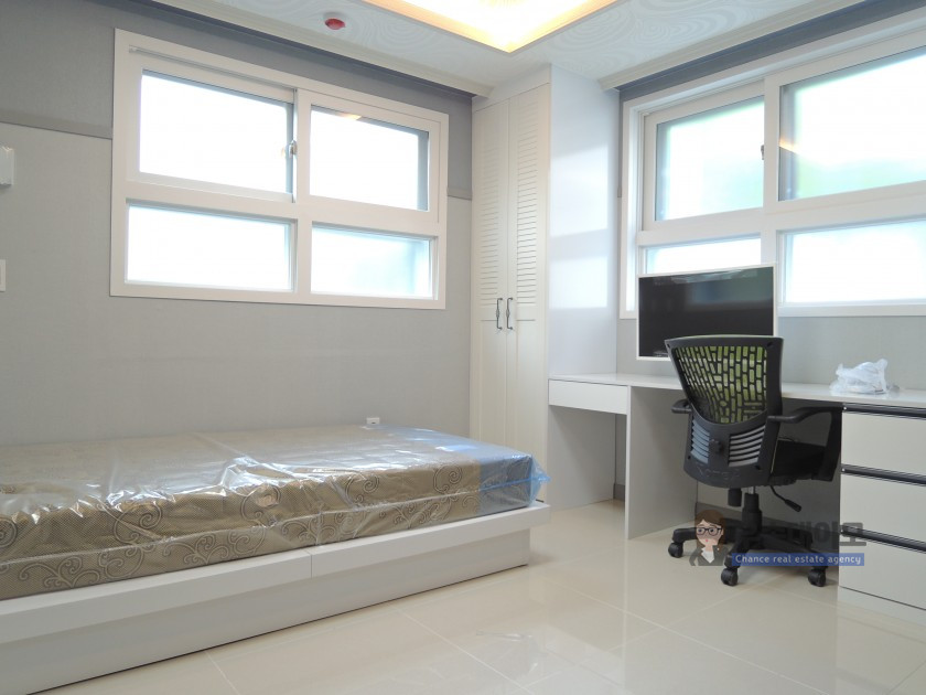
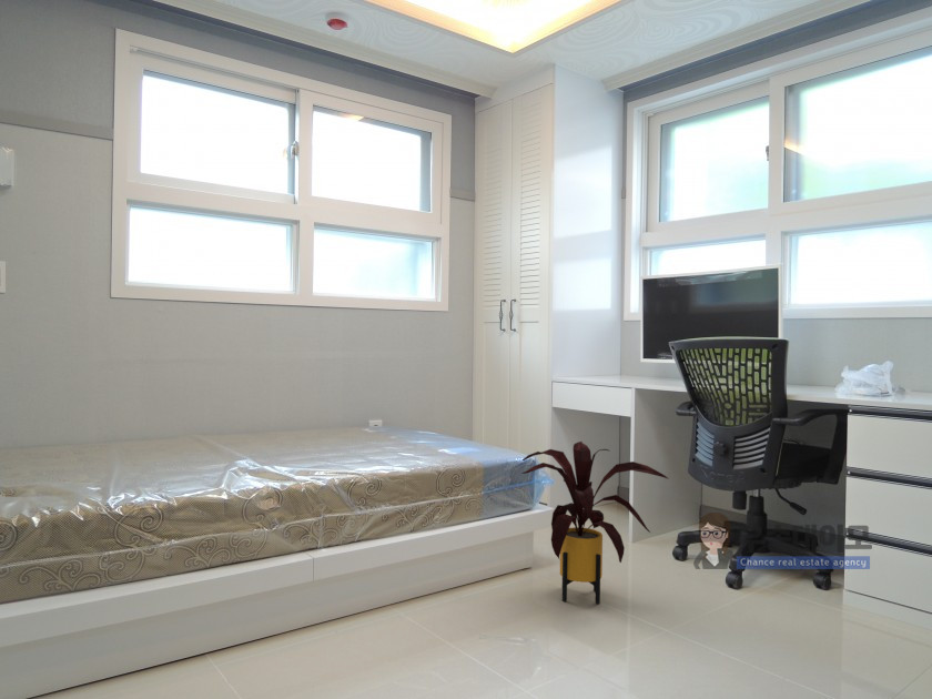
+ house plant (575, 519)
